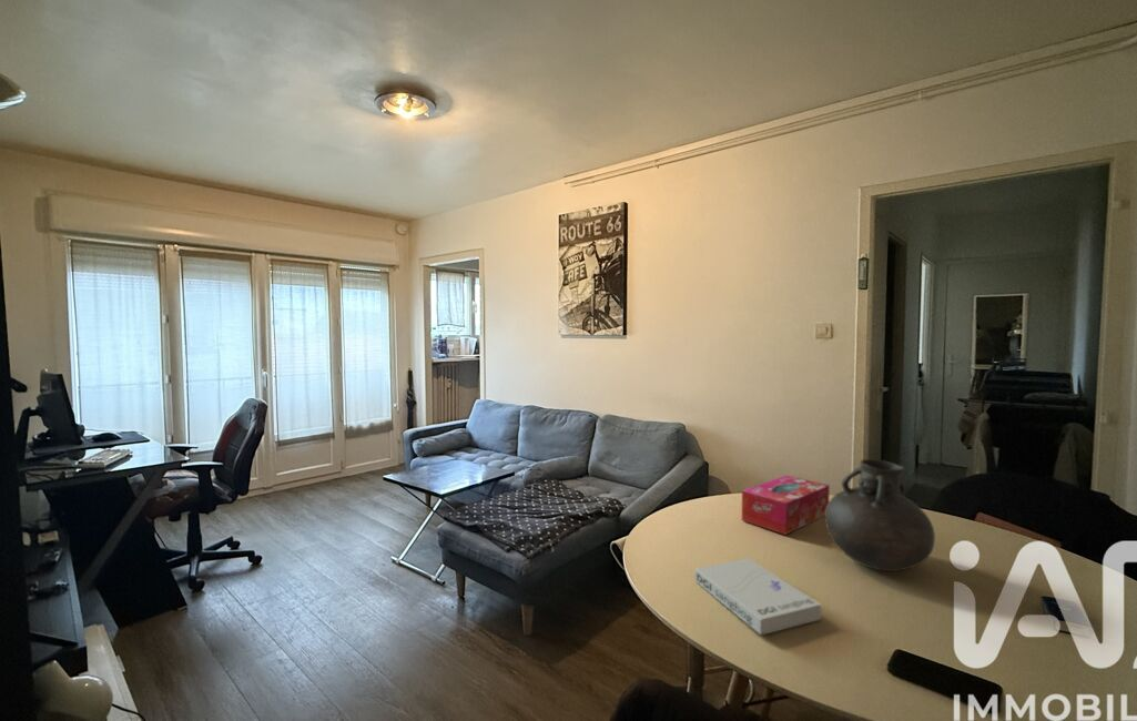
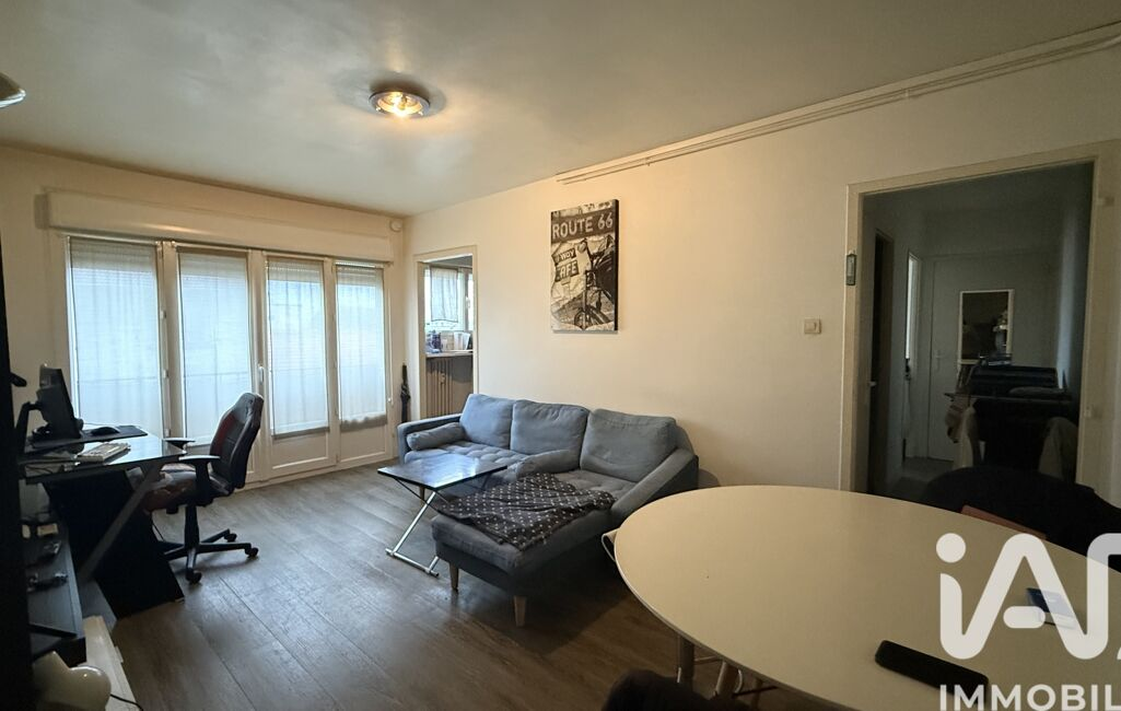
- tissue box (785, 501)
- vase (876, 512)
- book (753, 591)
